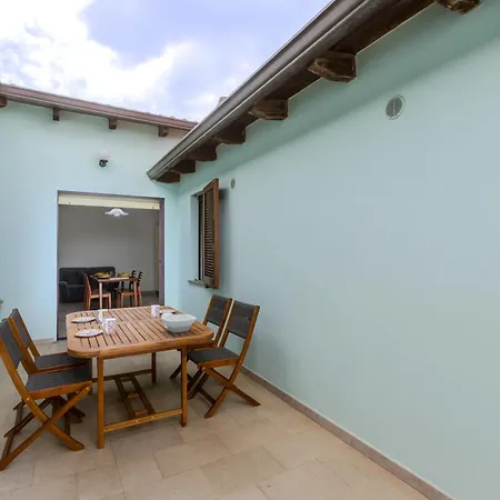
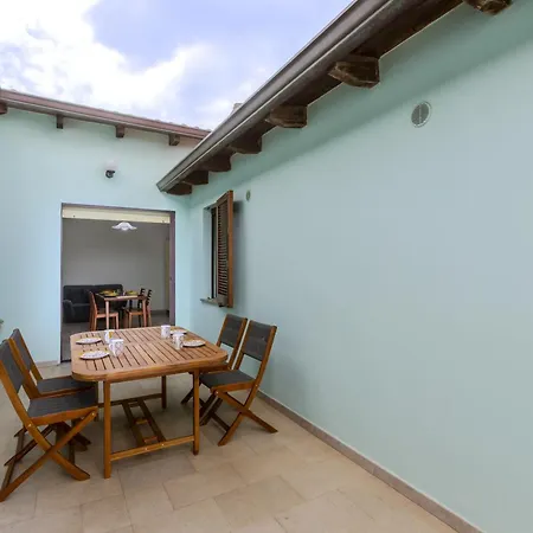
- bowl (178, 323)
